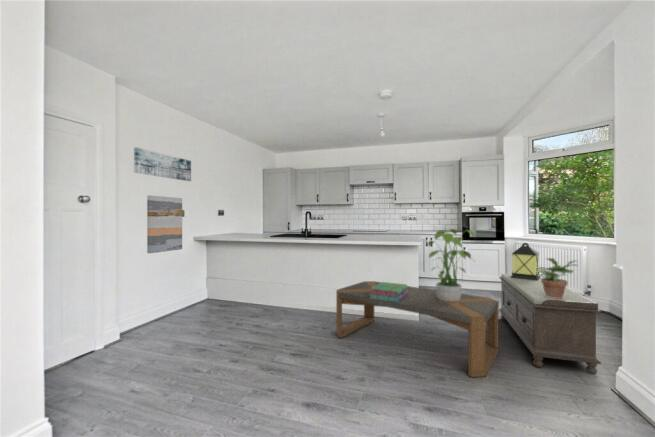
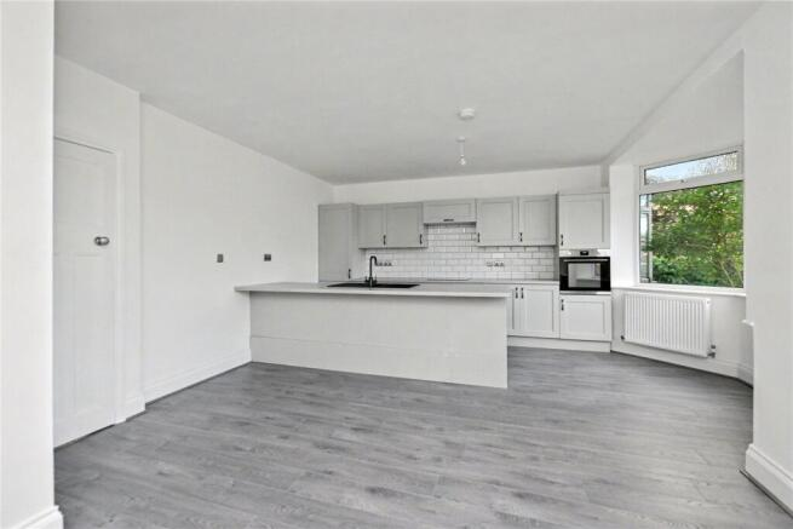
- potted plant (555, 276)
- bench (538, 312)
- wall art (165, 224)
- lamp (525, 259)
- coffee table (414, 312)
- potted plant (450, 264)
- stack of books (389, 291)
- wall art (165, 166)
